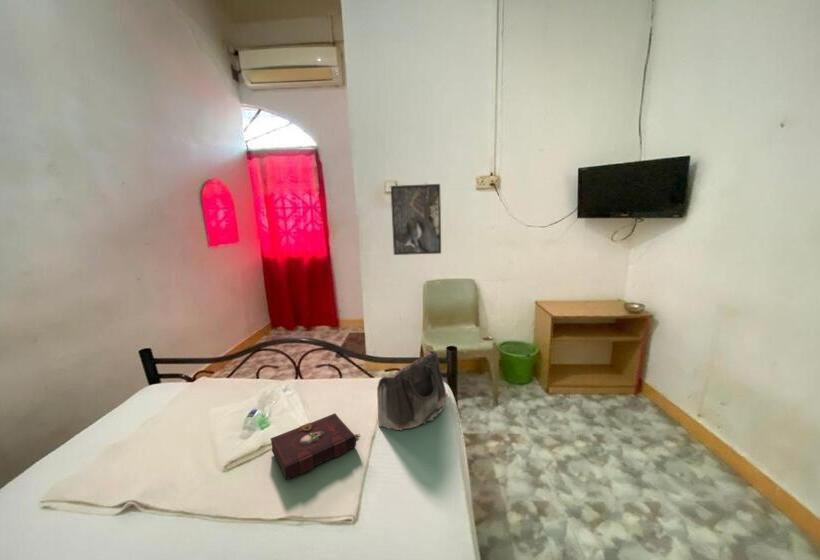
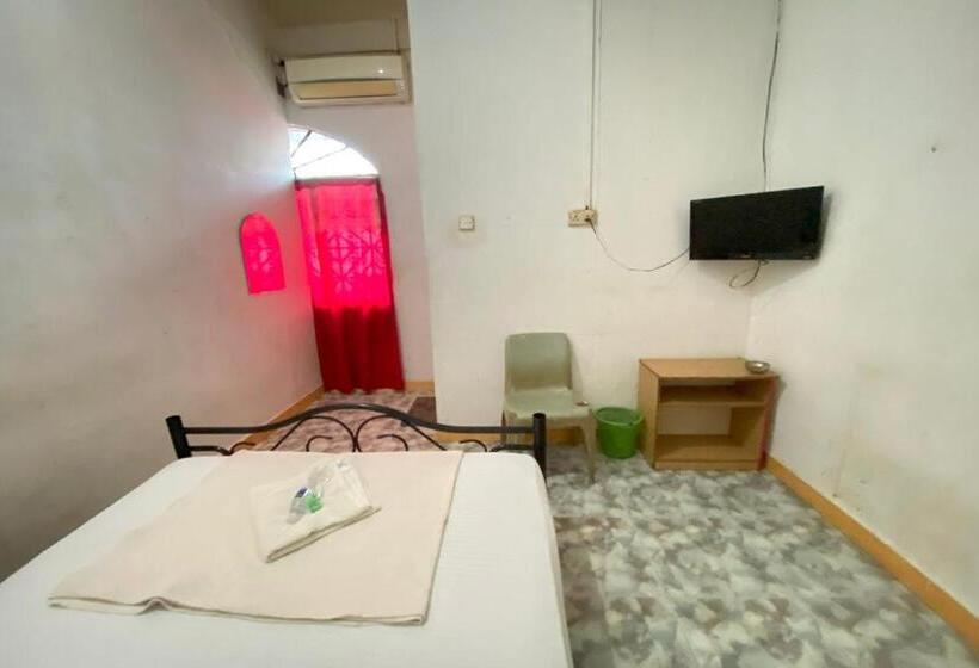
- saddlebag (412, 385)
- book (318, 440)
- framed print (416, 220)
